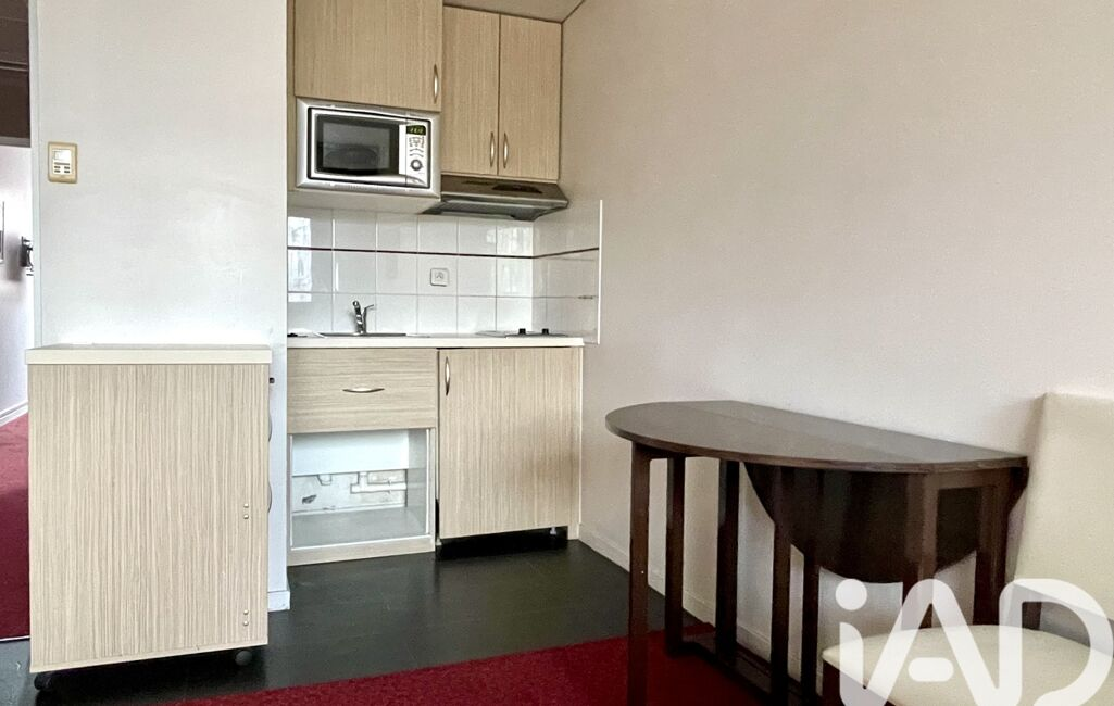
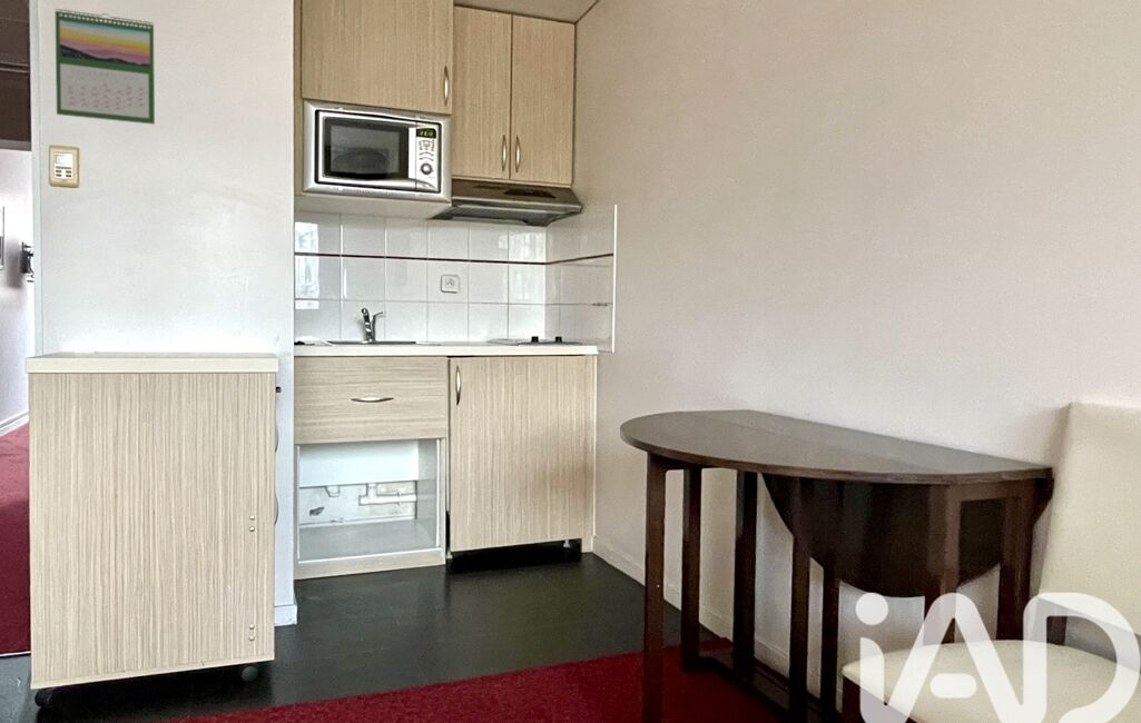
+ calendar (106, 66)
